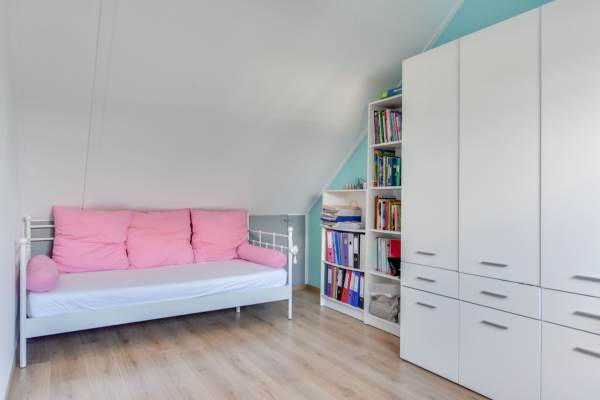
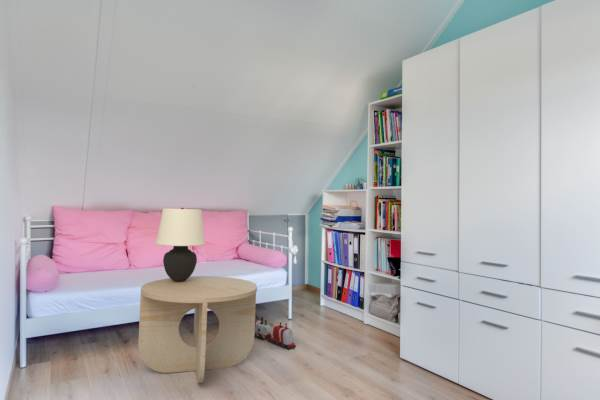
+ table lamp (180, 244)
+ toy train (270, 329)
+ side table (199, 327)
